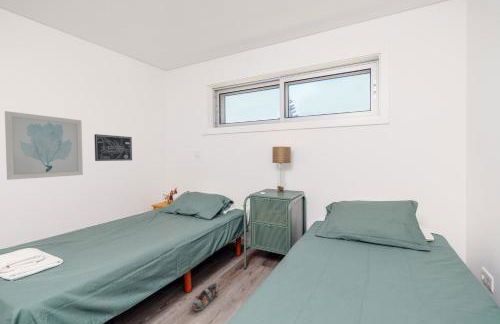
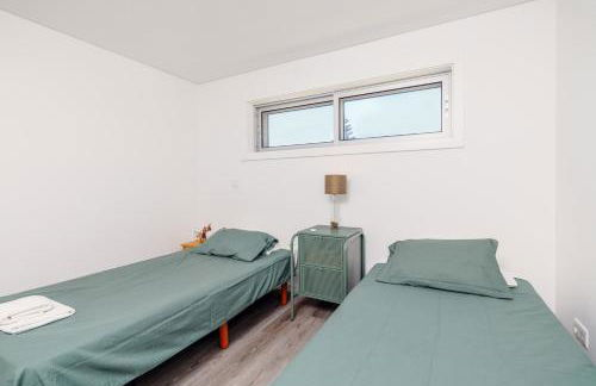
- shoe (205, 296)
- wall art (48, 146)
- wall art (114, 148)
